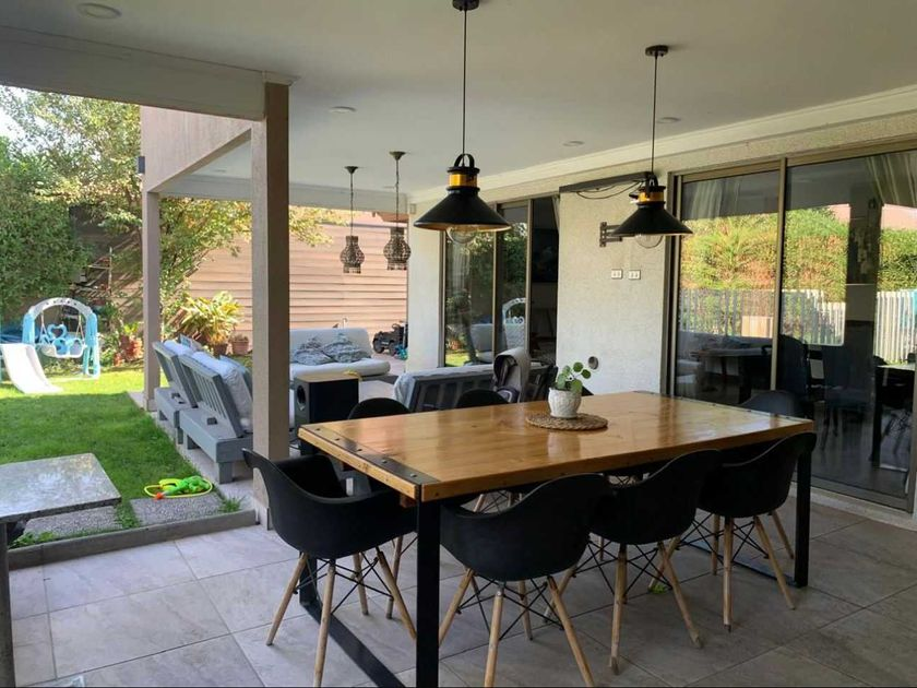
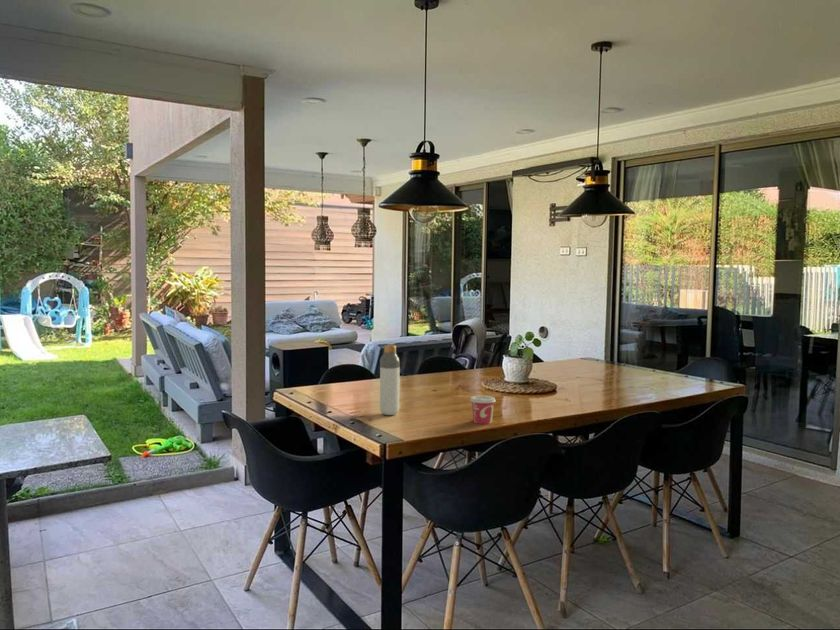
+ bottle (389, 379)
+ cup (482, 410)
